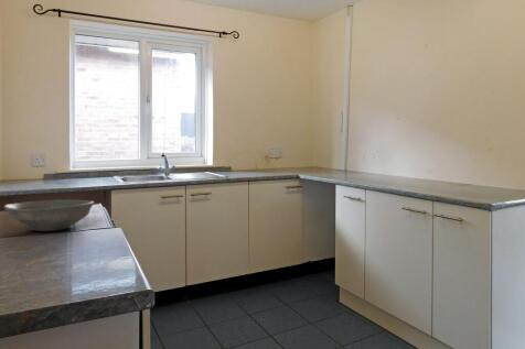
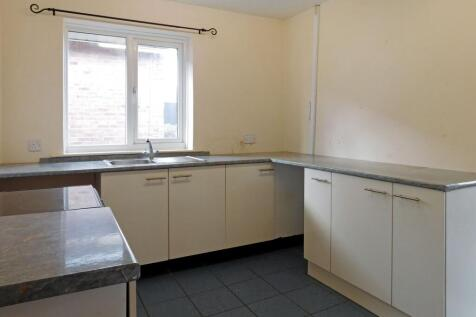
- bowl (51, 215)
